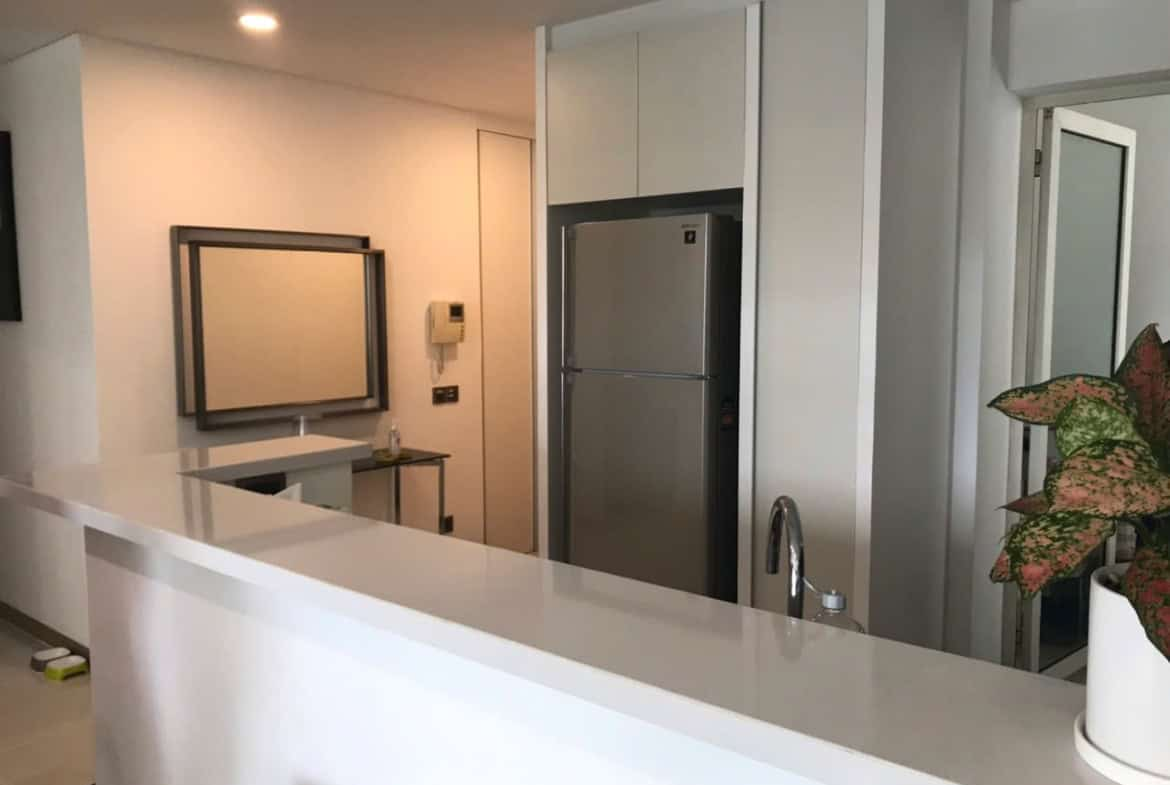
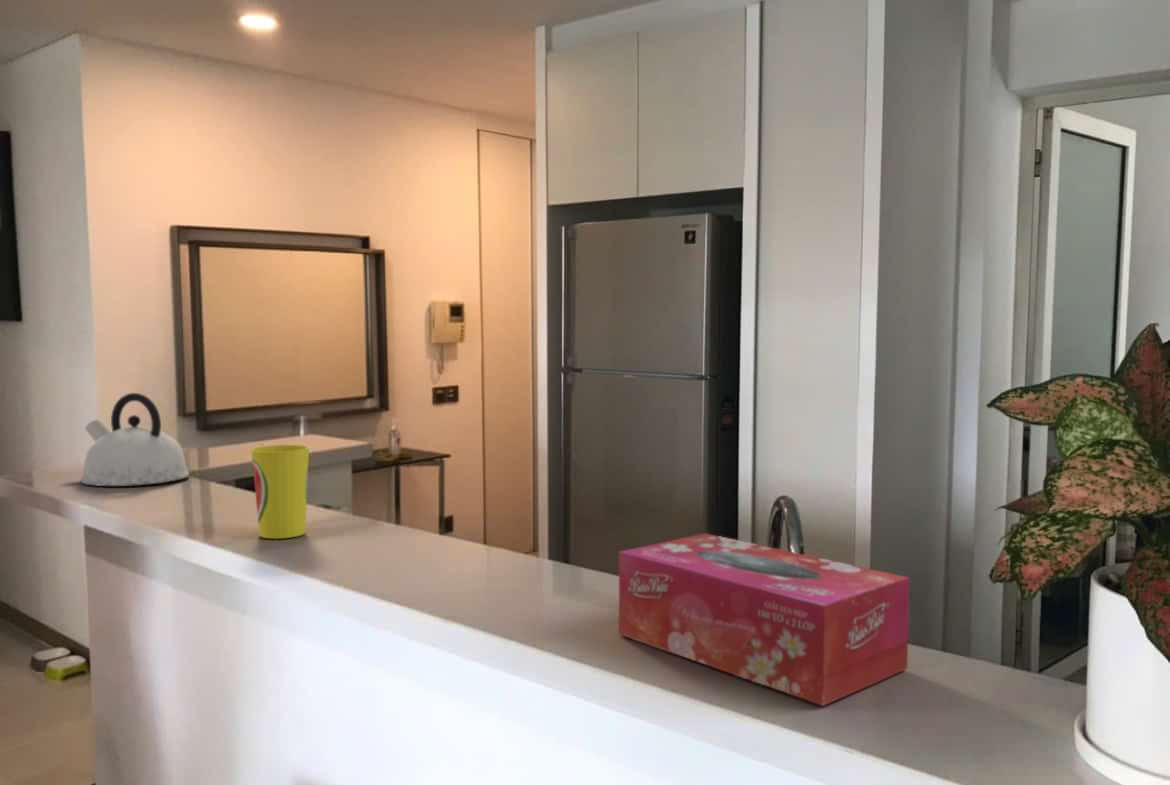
+ kettle (130, 435)
+ cup (281, 491)
+ tissue box (756, 607)
